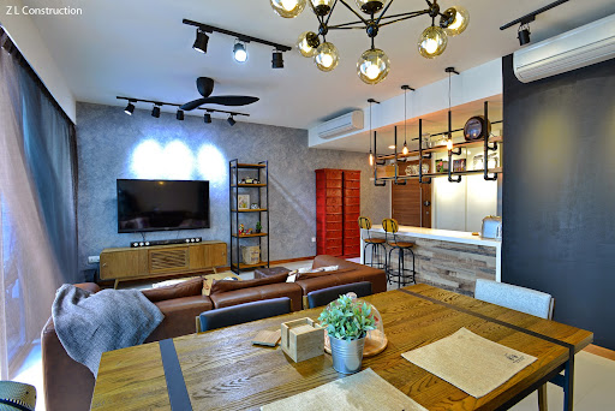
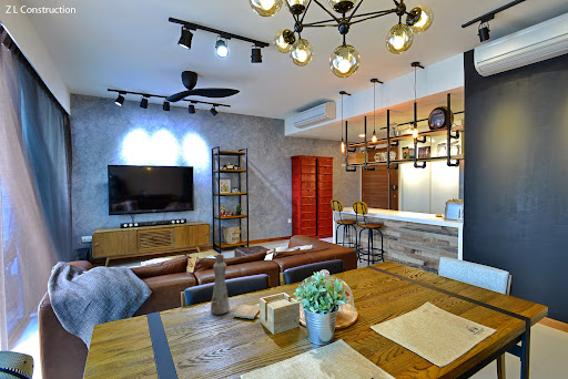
+ bottle (220, 283)
